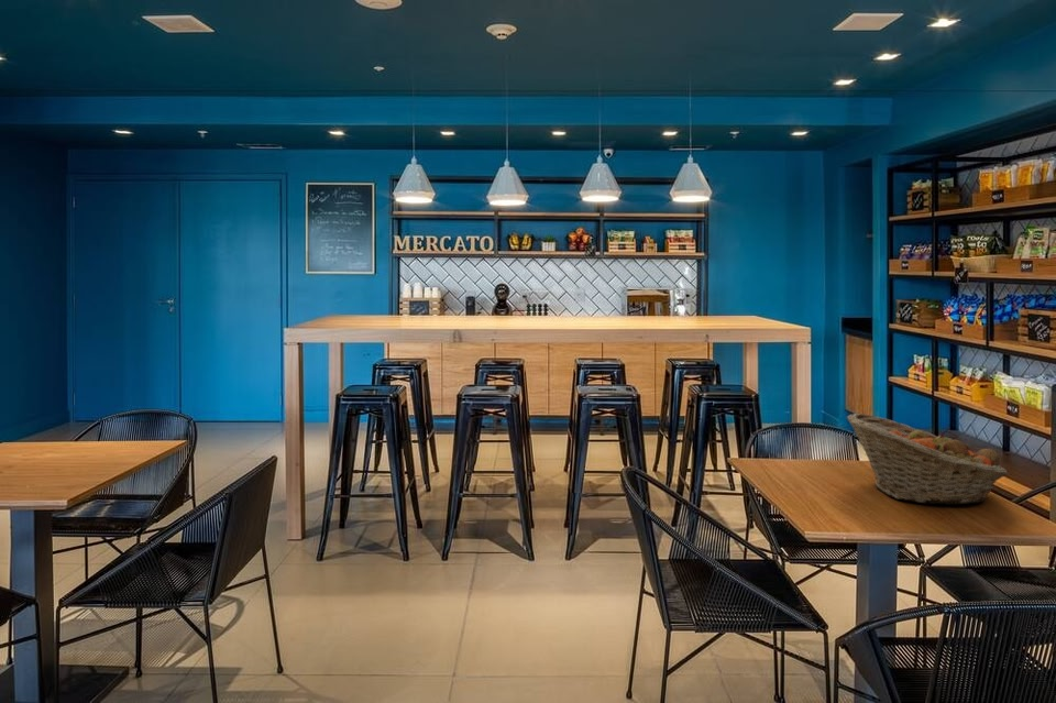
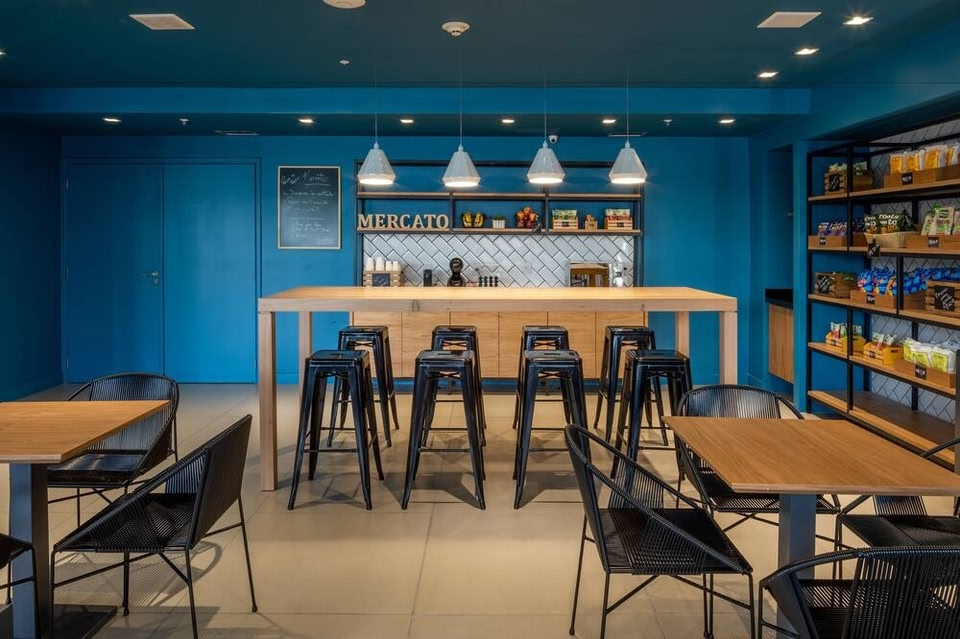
- fruit basket (922, 454)
